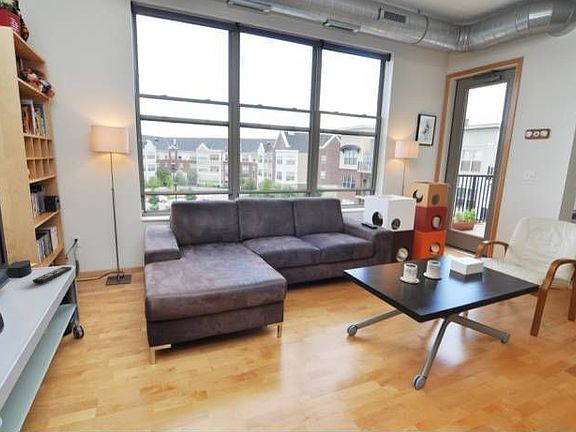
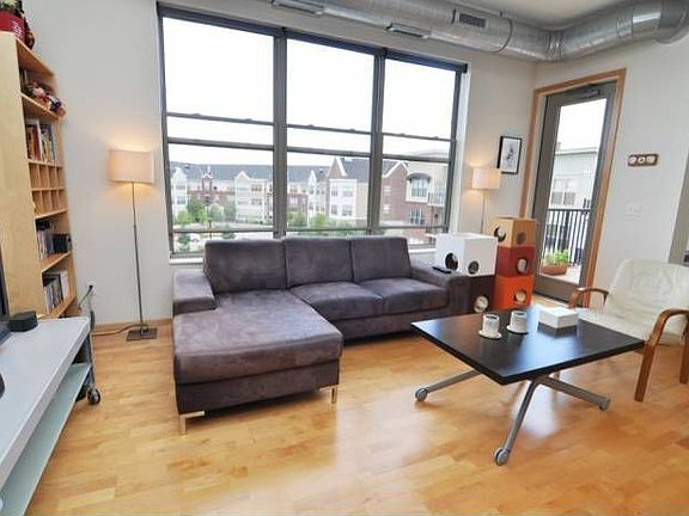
- remote control (53, 274)
